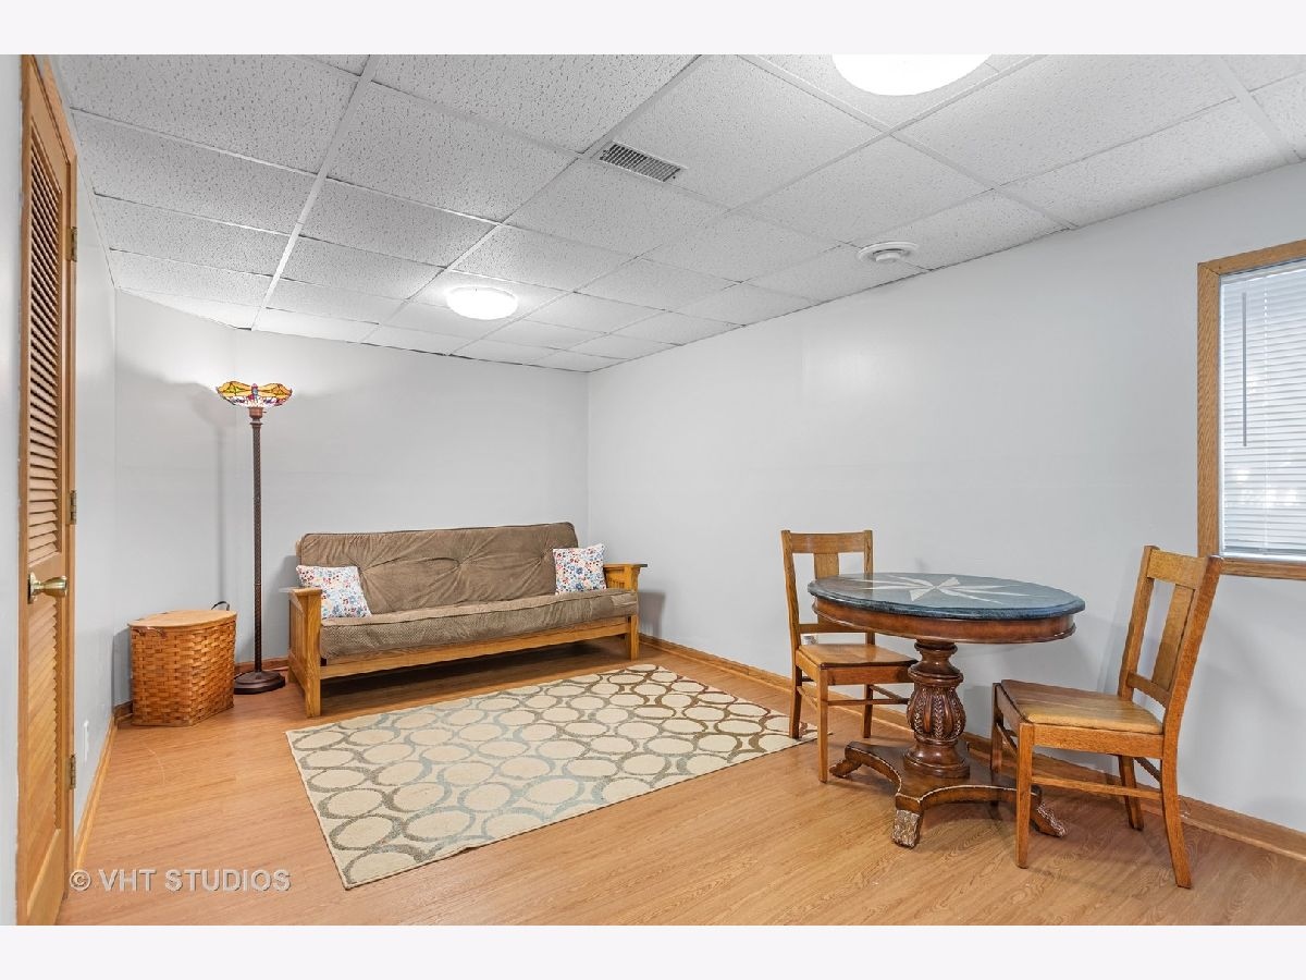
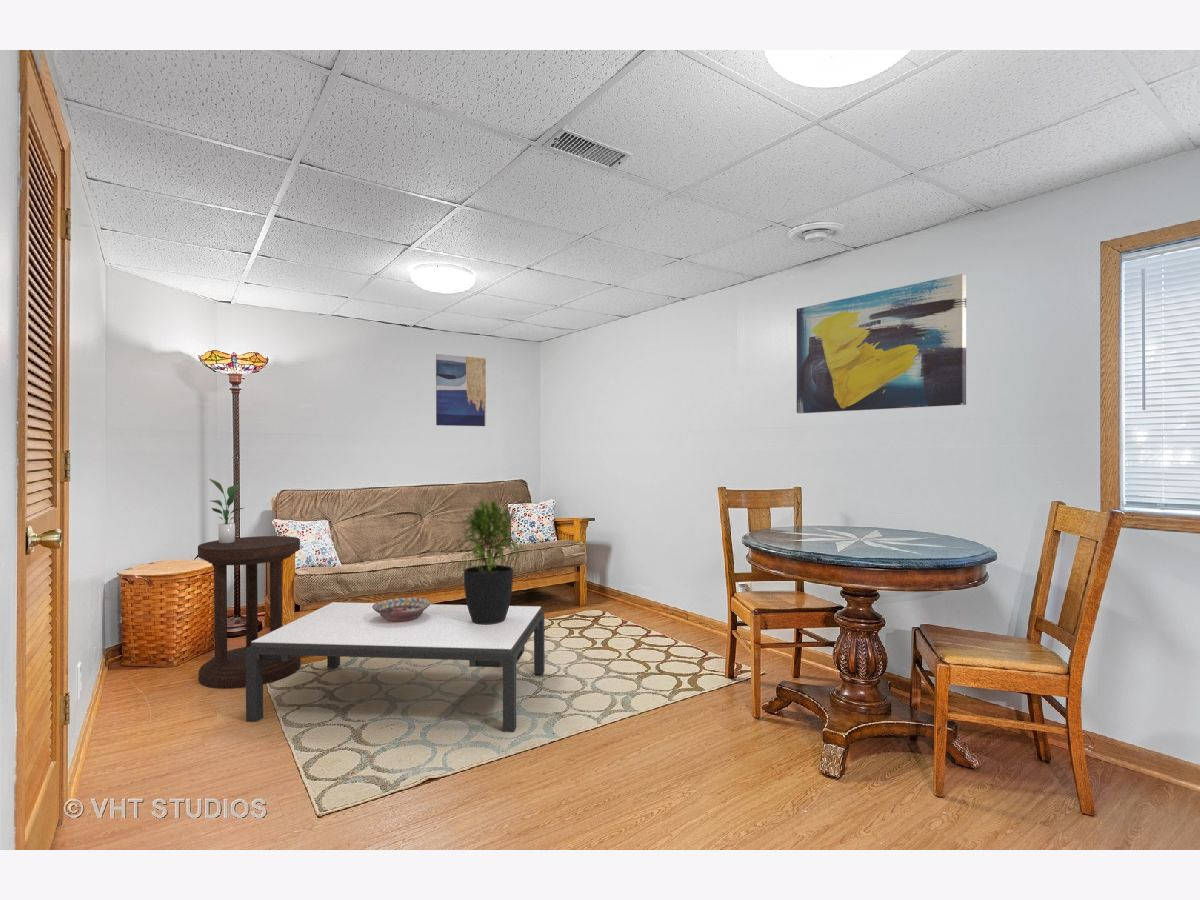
+ wall art (461, 391)
+ side table (251, 607)
+ wall art (872, 351)
+ decorative bowl (402, 610)
+ potted plant (227, 510)
+ coffee table (410, 658)
+ potted plant (493, 559)
